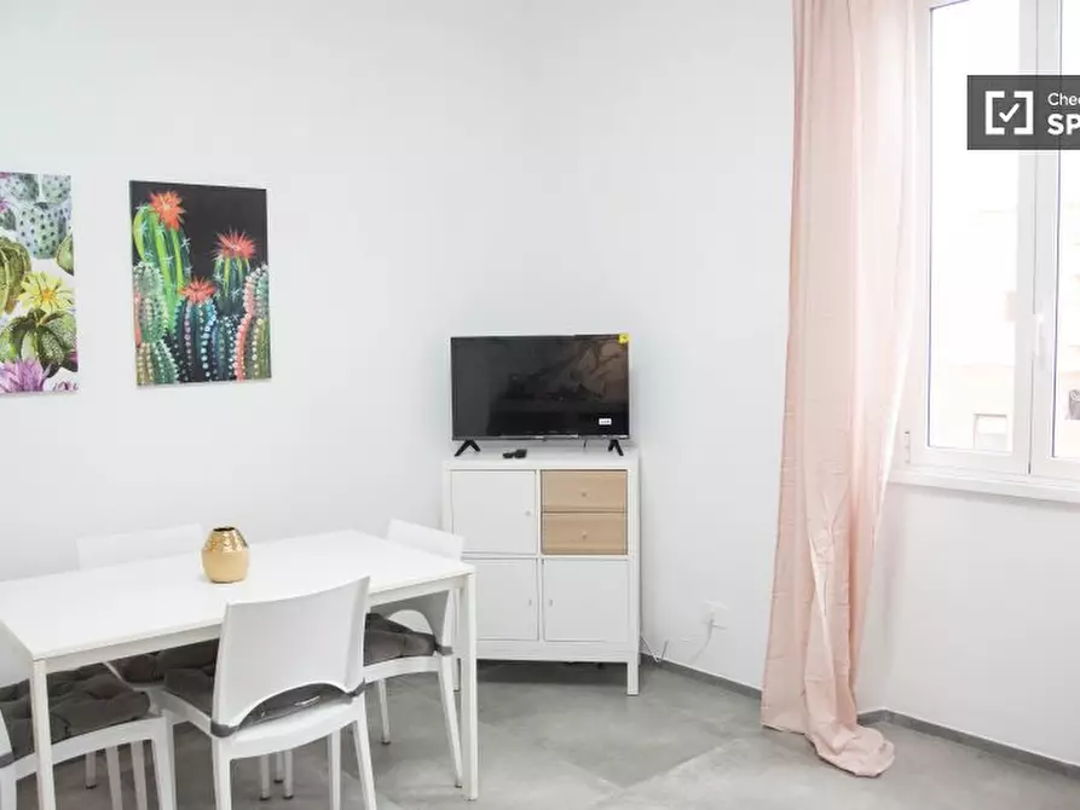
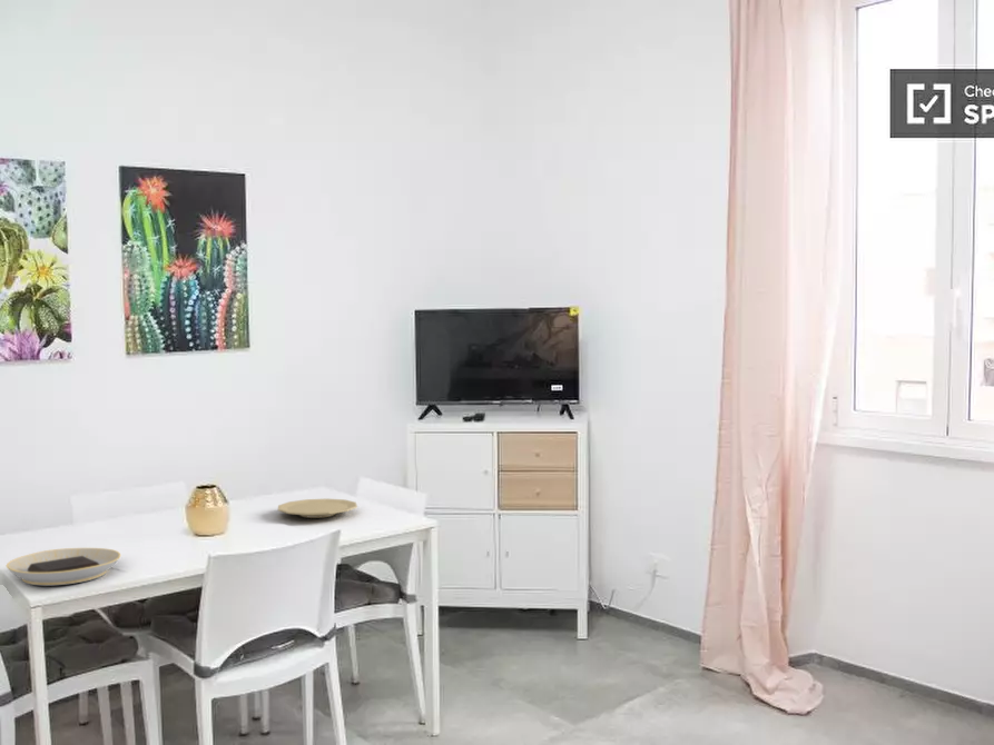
+ plate (65, 567)
+ plate (317, 509)
